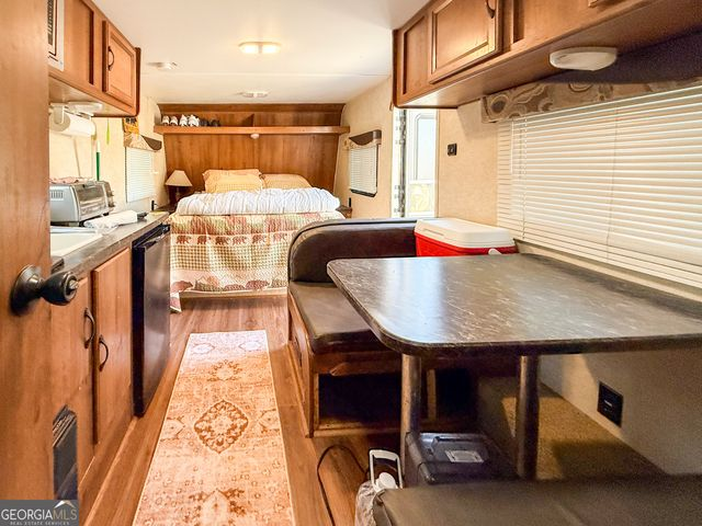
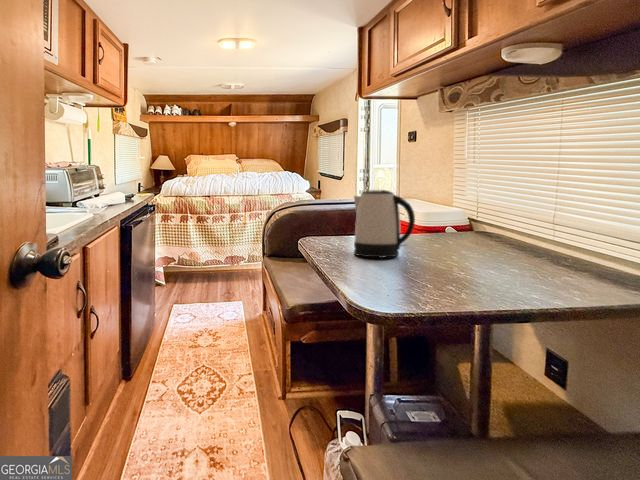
+ kettle (383, 223)
